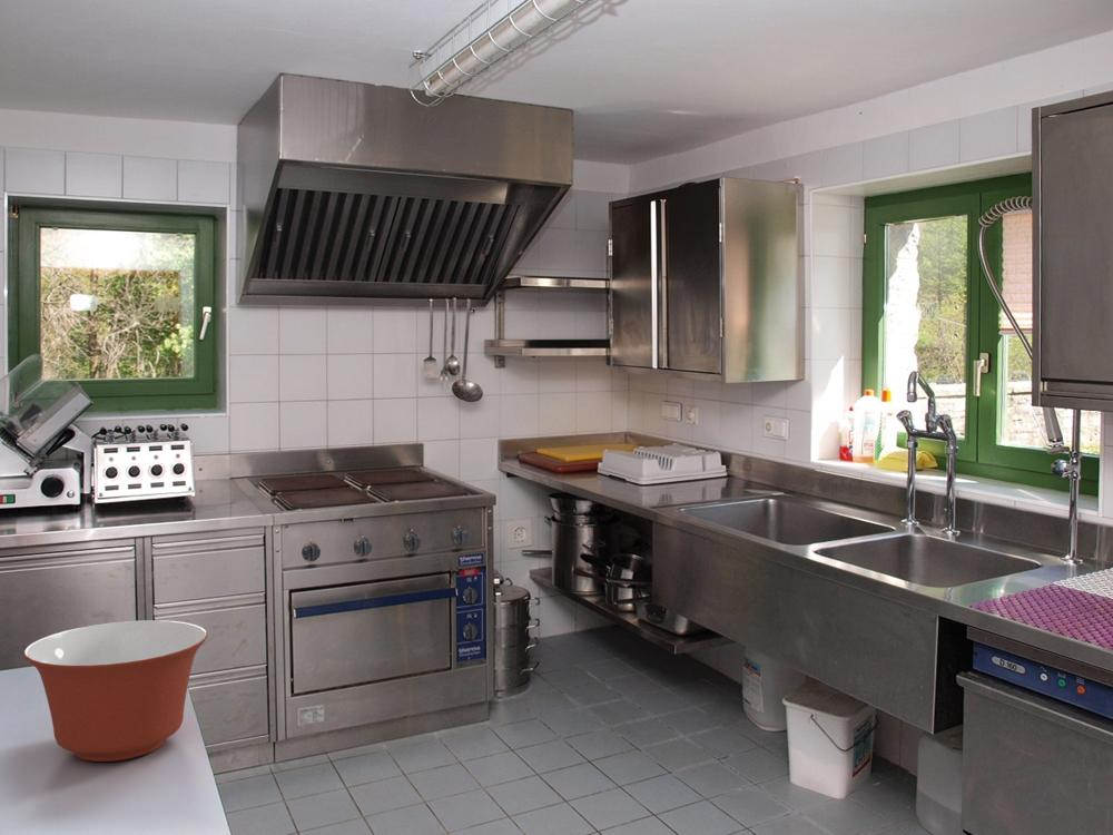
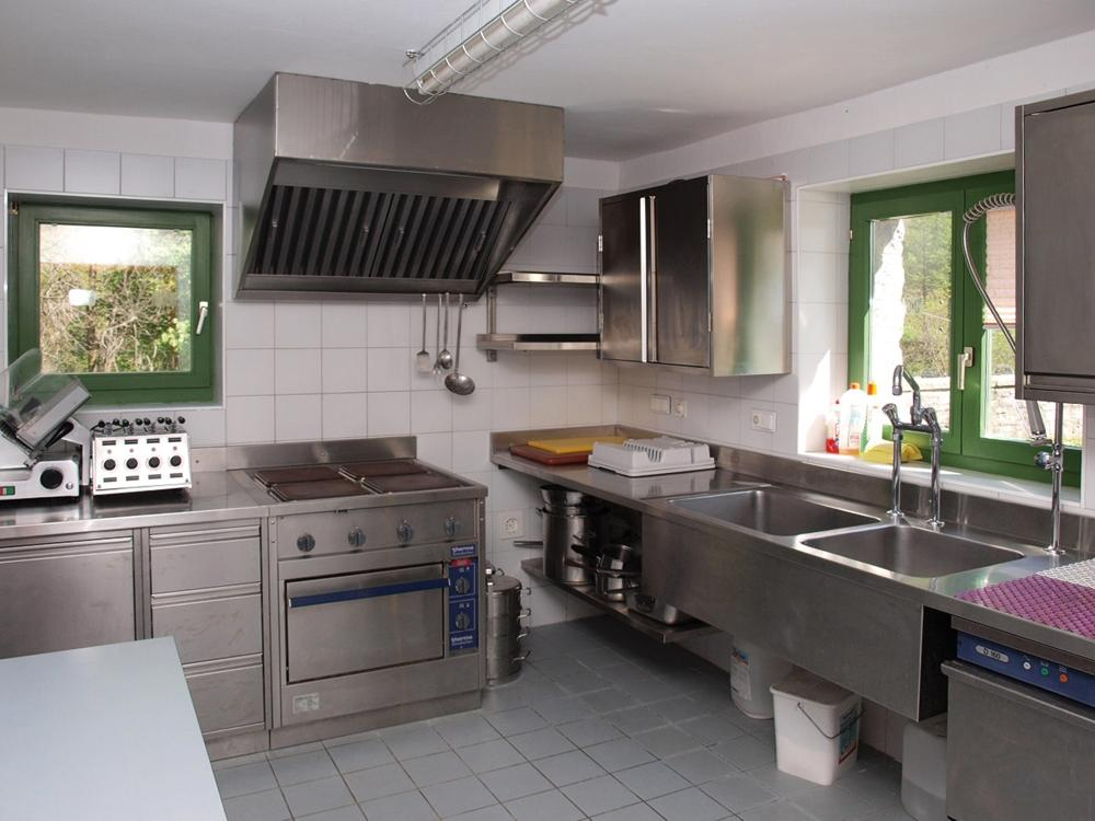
- mixing bowl (119, 692)
